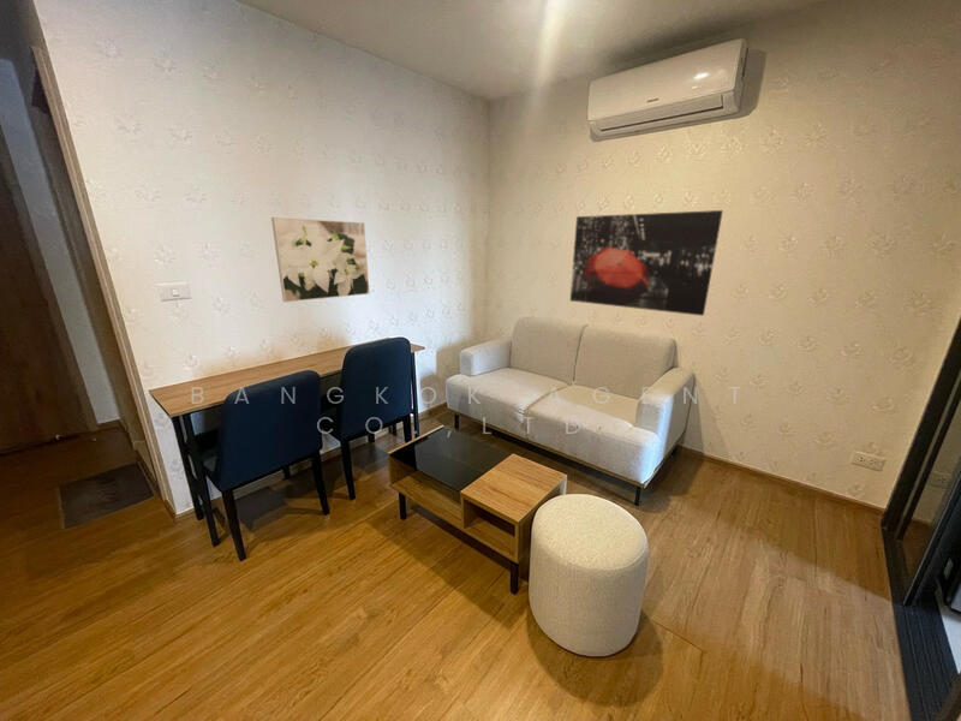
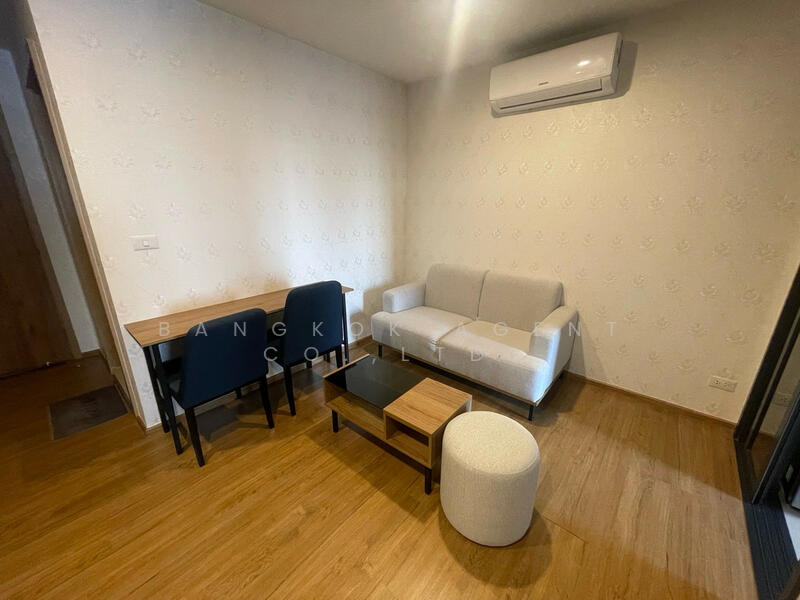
- wall art (635, 262)
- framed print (326, 260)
